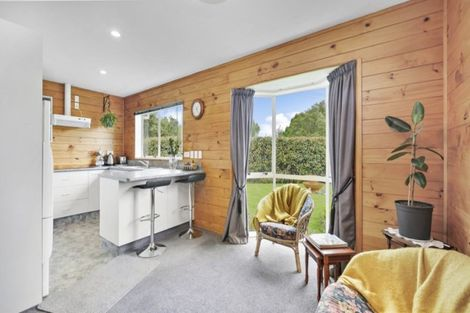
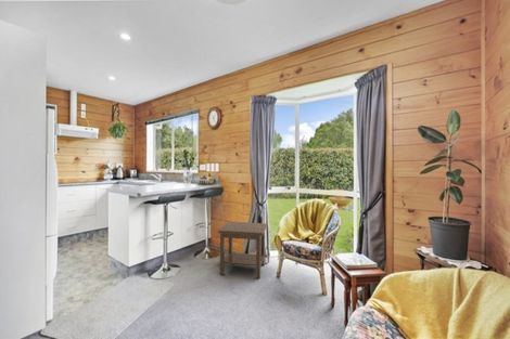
+ side table (243, 253)
